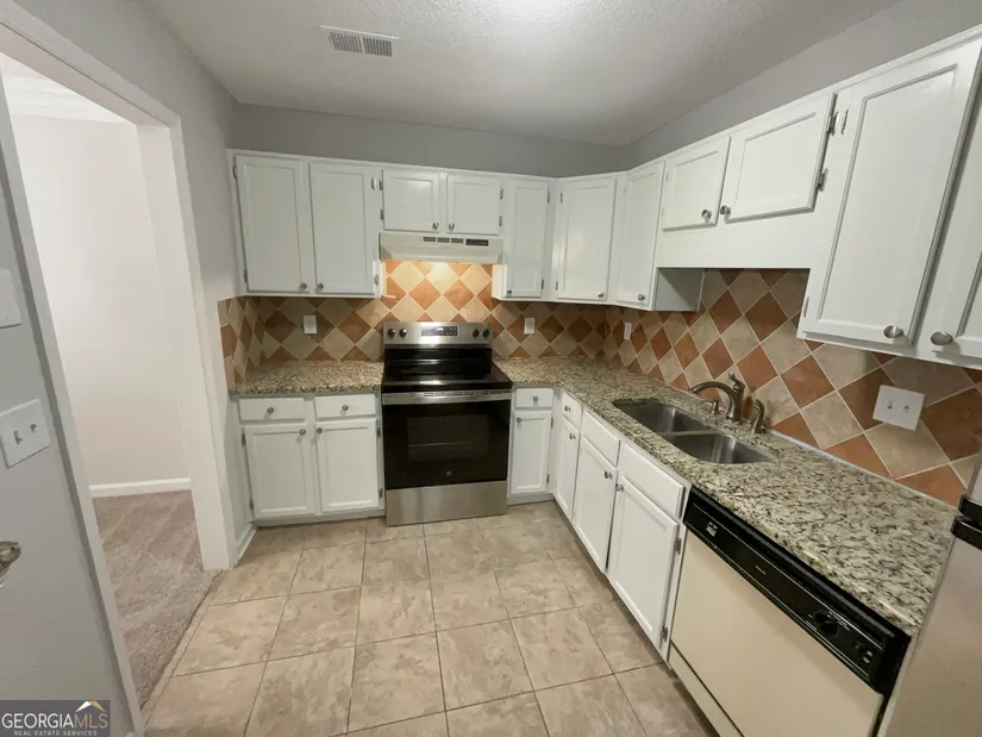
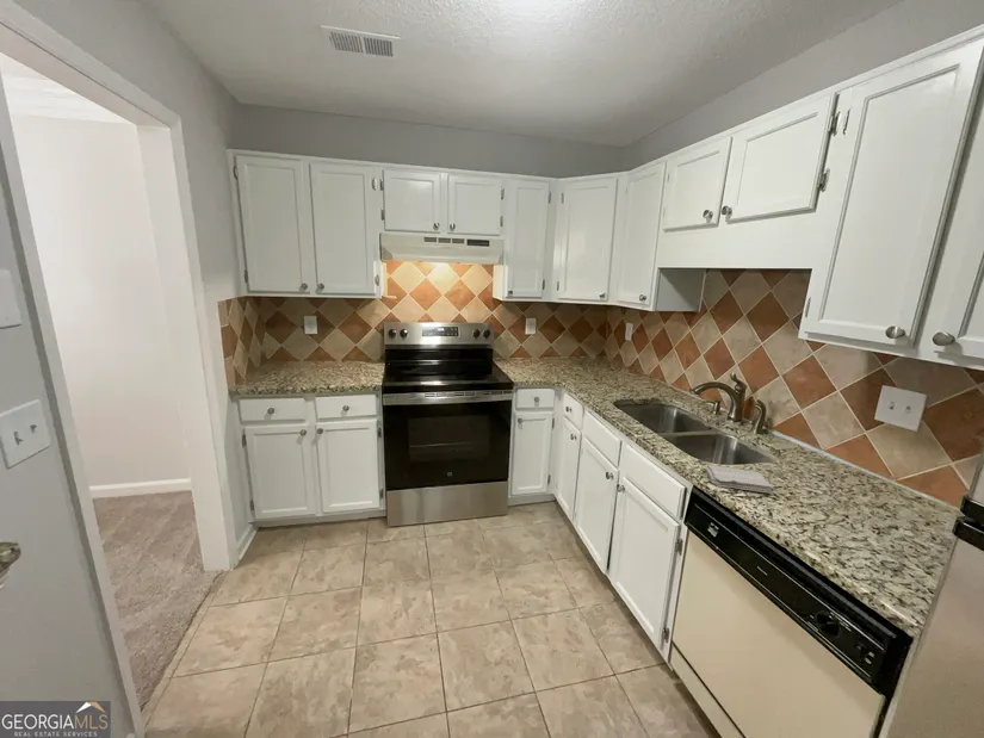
+ washcloth (737, 477)
